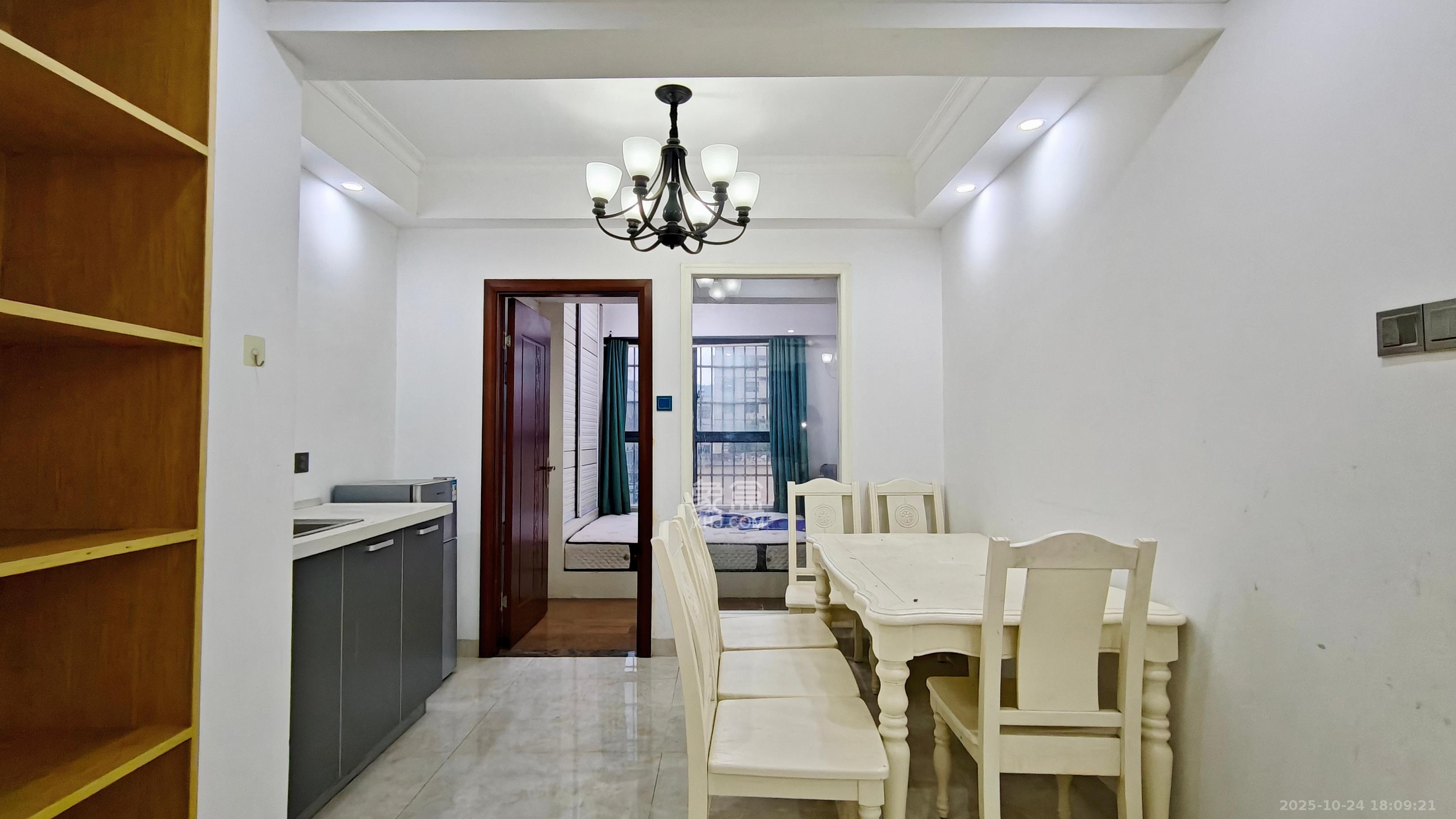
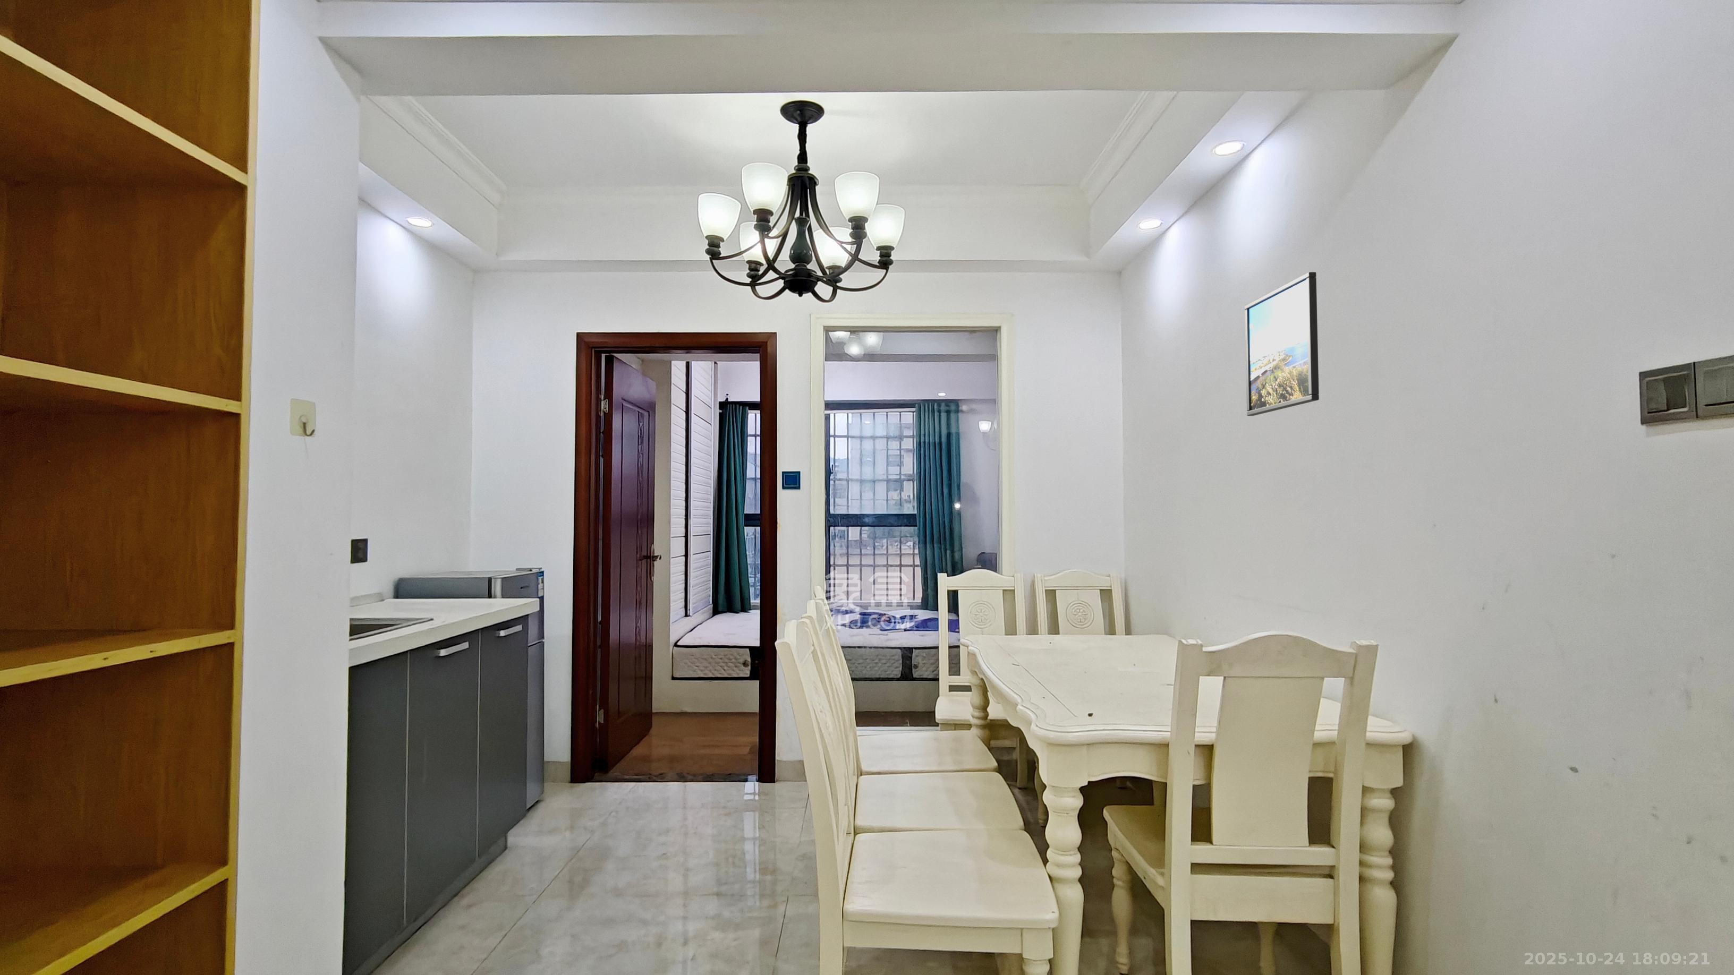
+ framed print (1279, 349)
